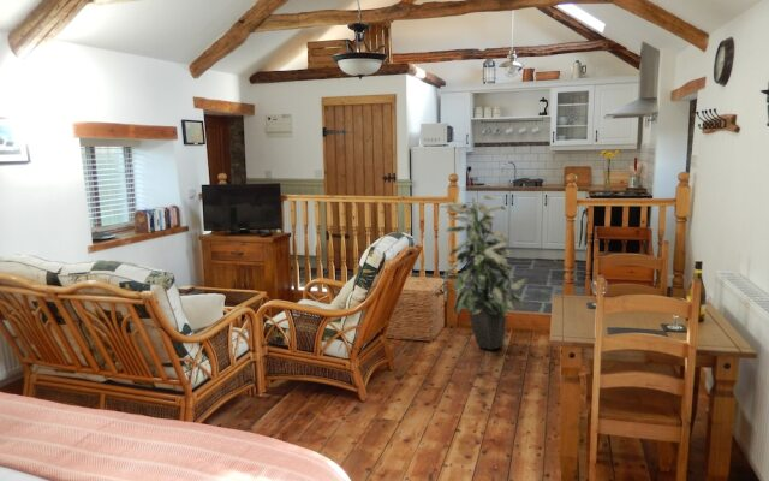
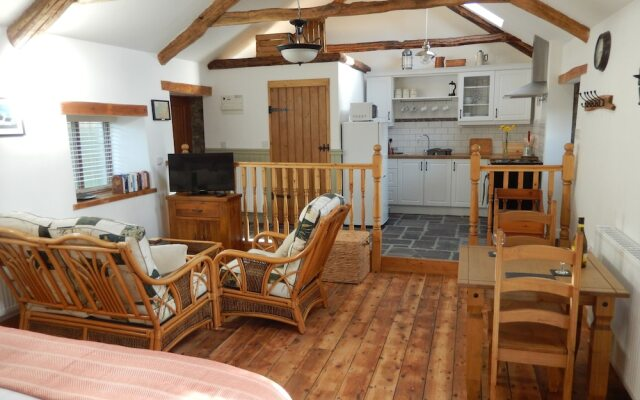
- indoor plant (482, 272)
